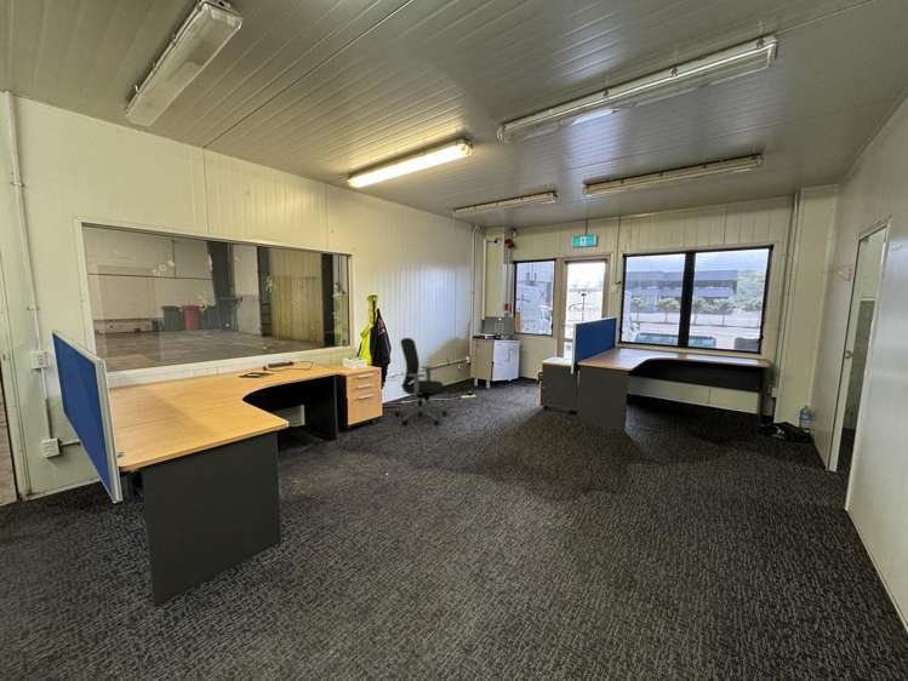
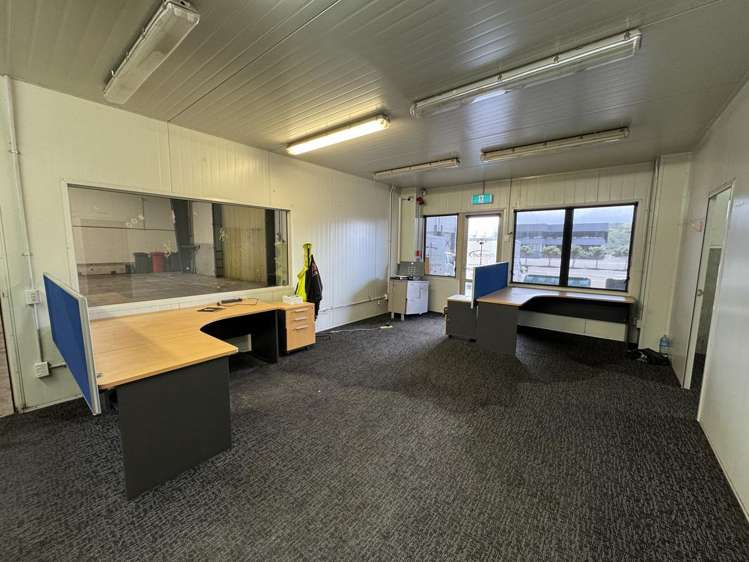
- office chair (418, 378)
